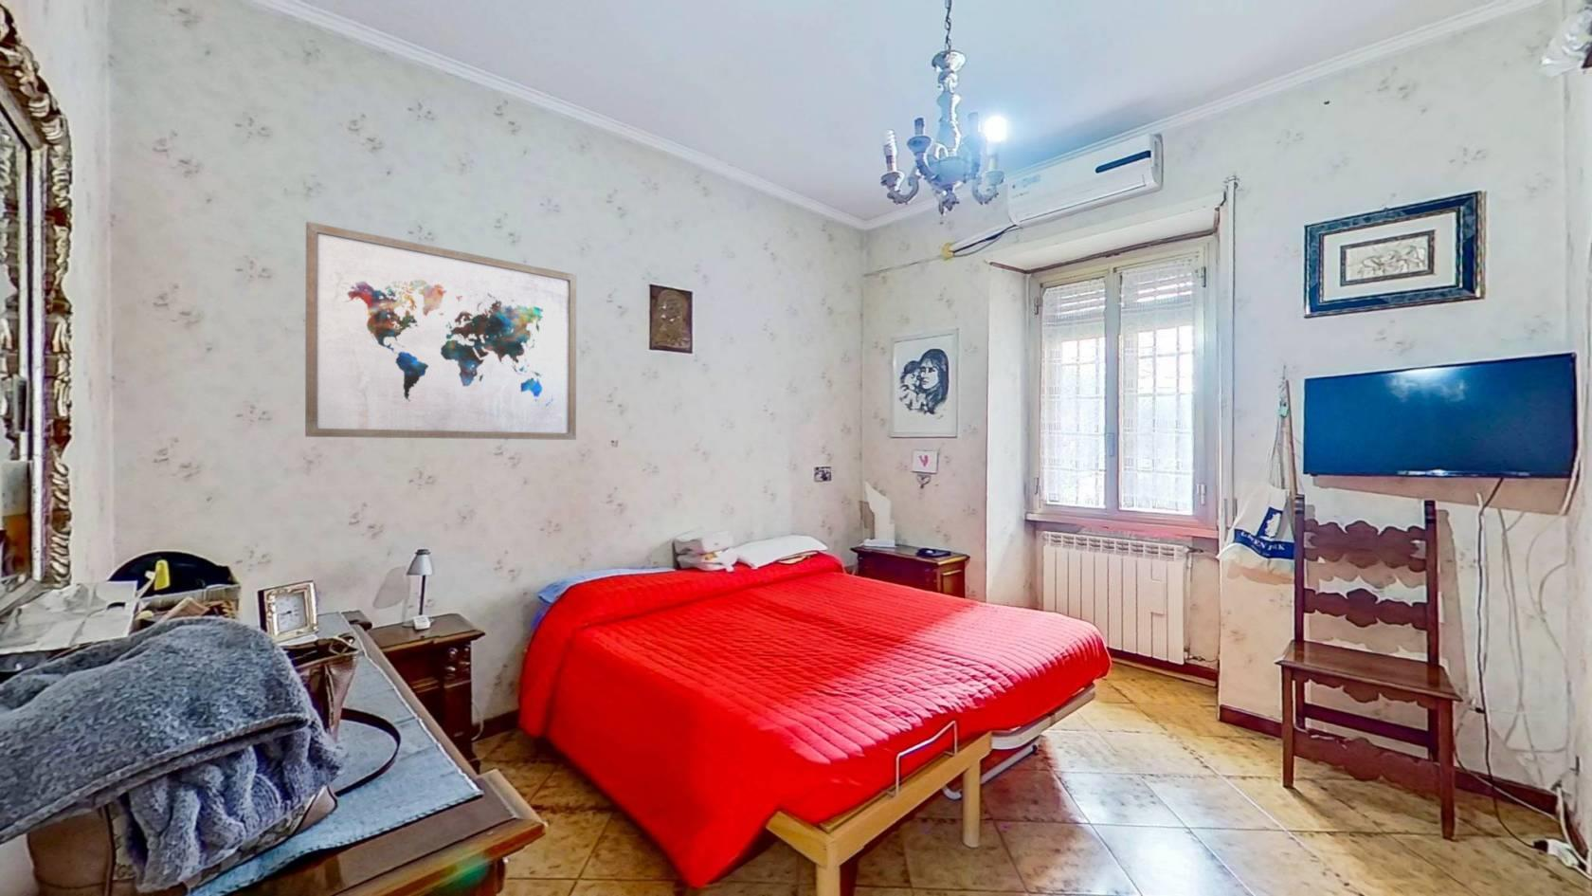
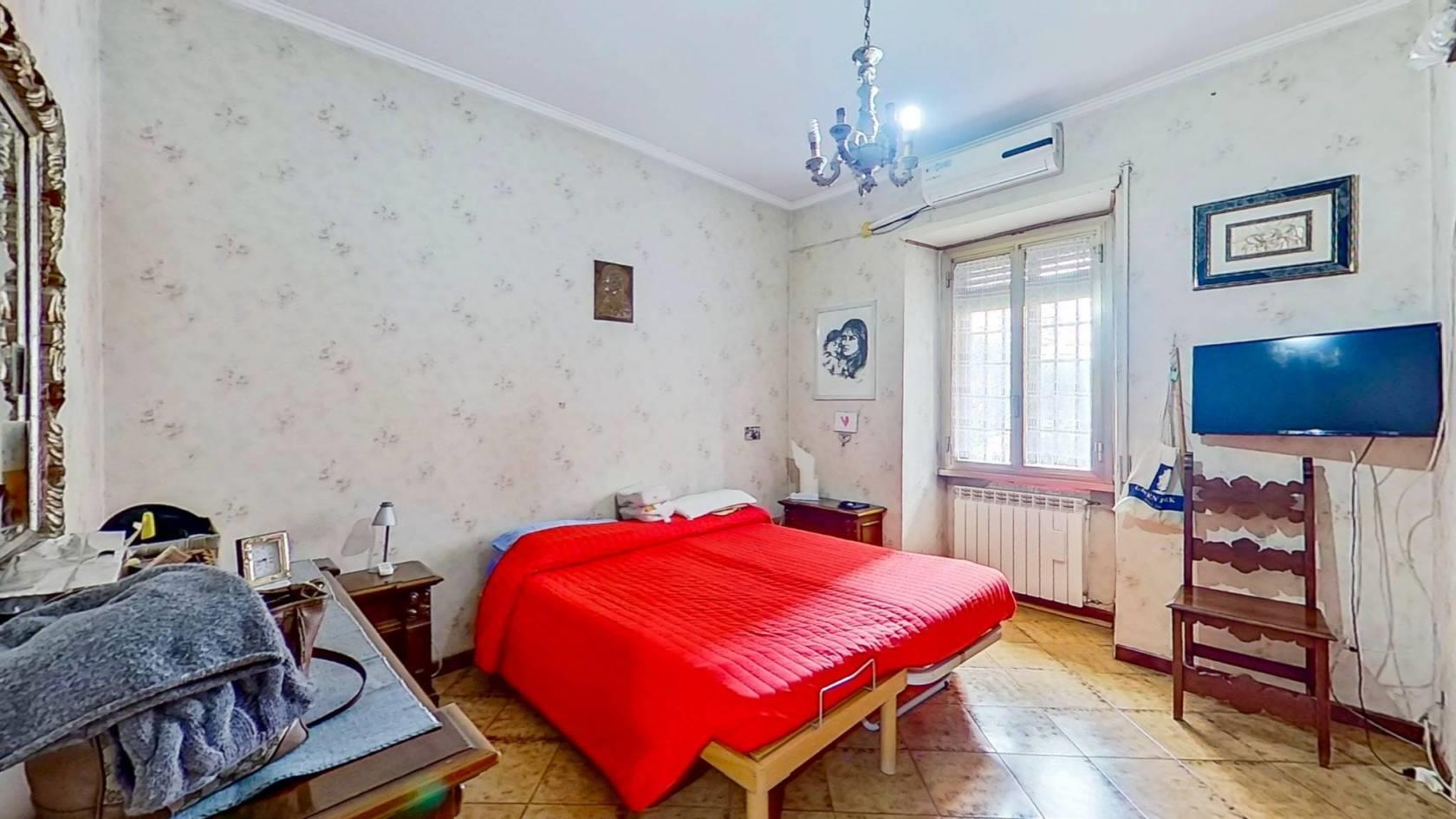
- wall art (458, 345)
